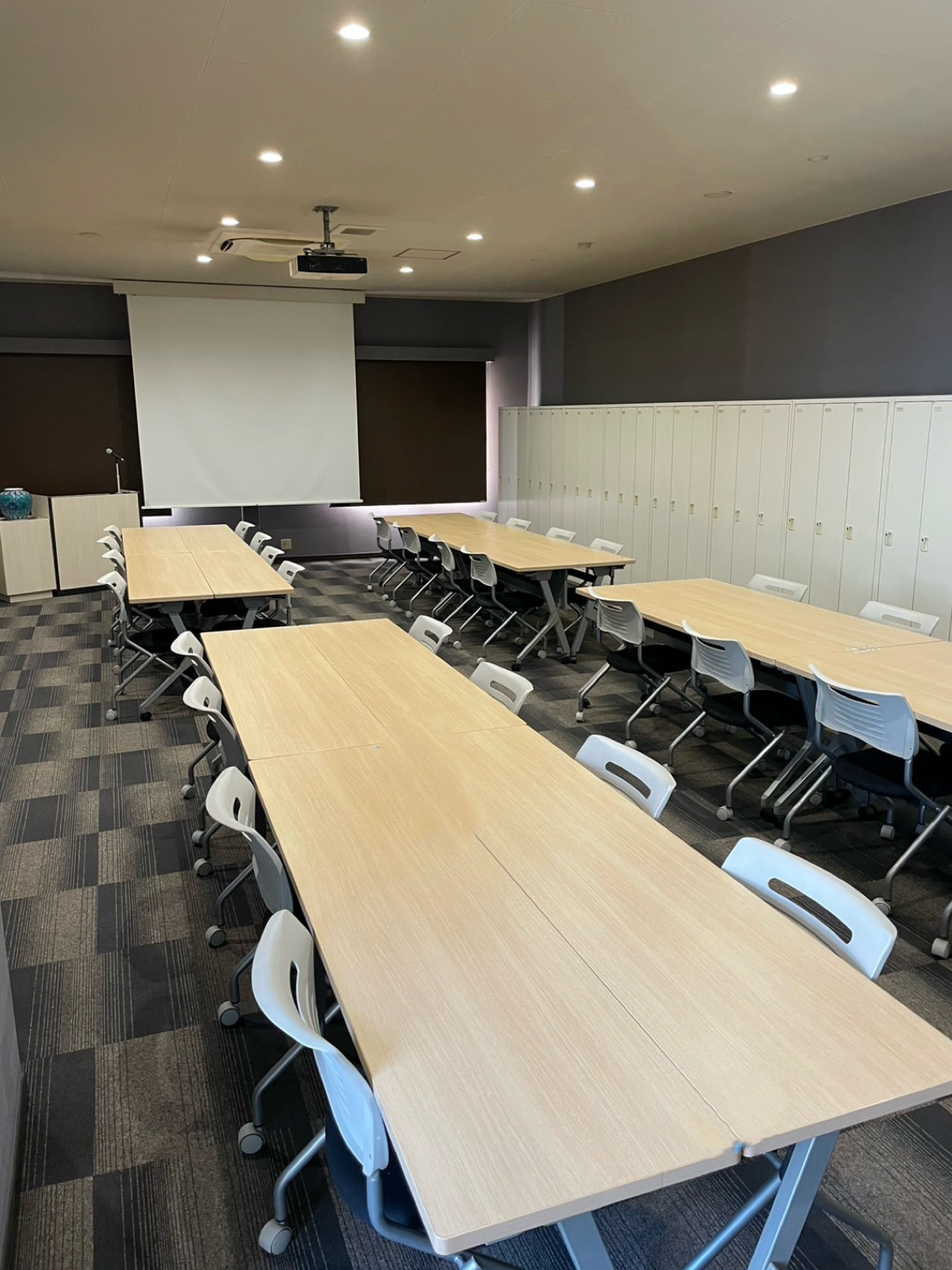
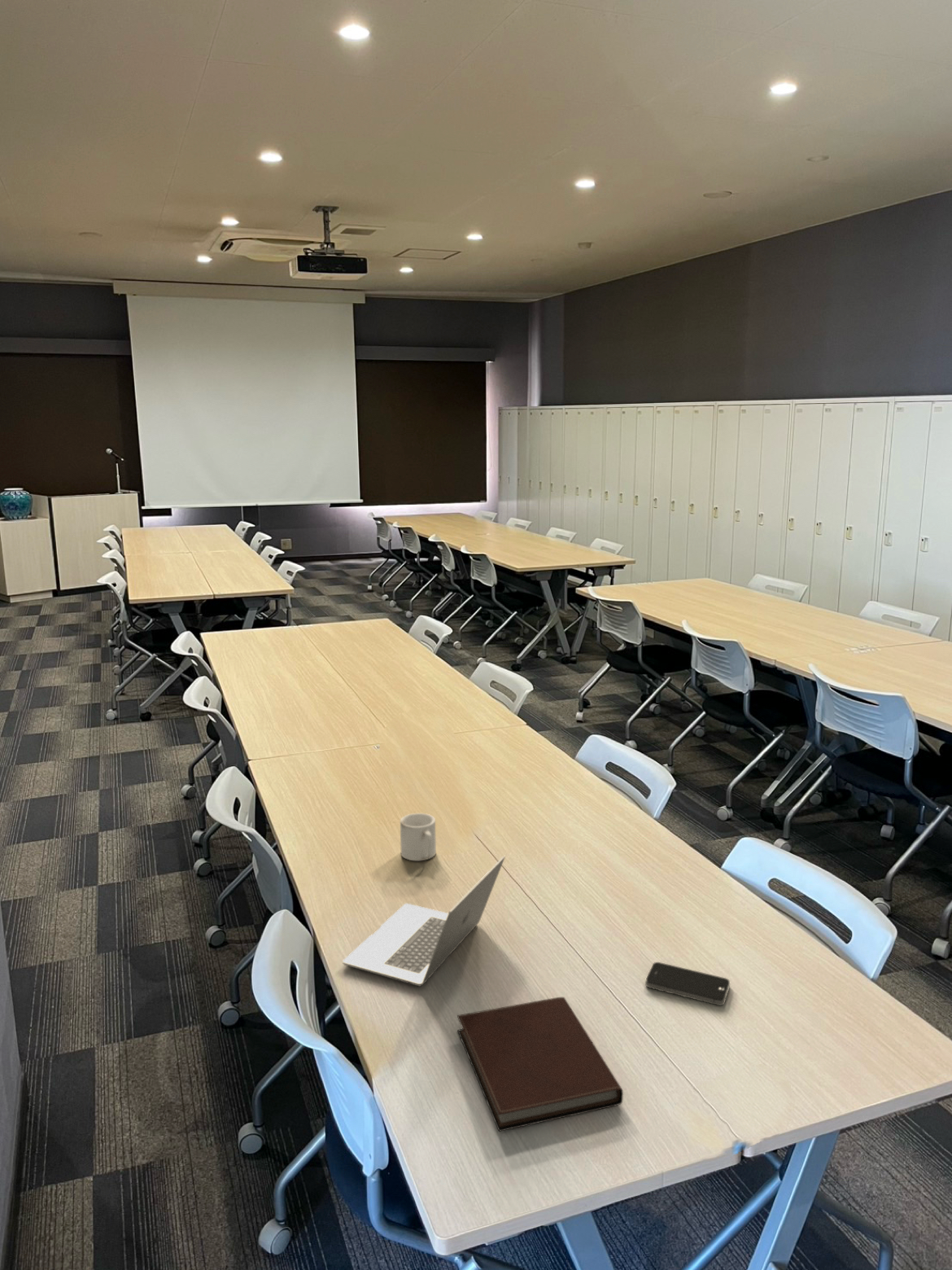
+ smartphone (687, 983)
+ mug (421, 839)
+ laptop (426, 909)
+ notebook (535, 1057)
